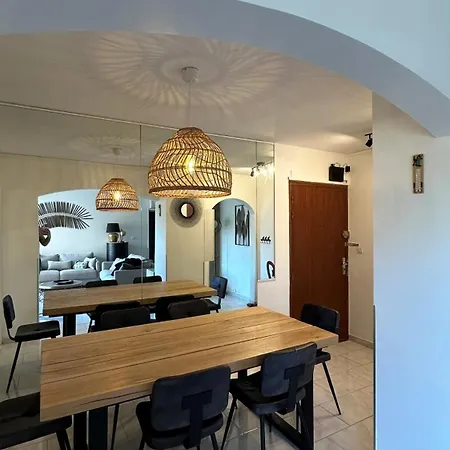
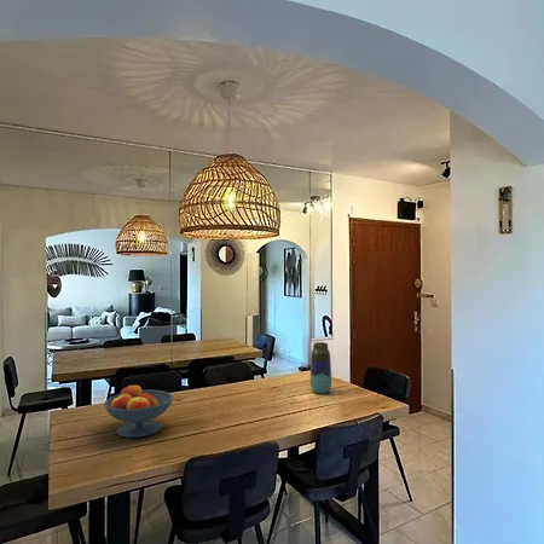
+ fruit bowl (139, 409)
+ vase (320, 368)
